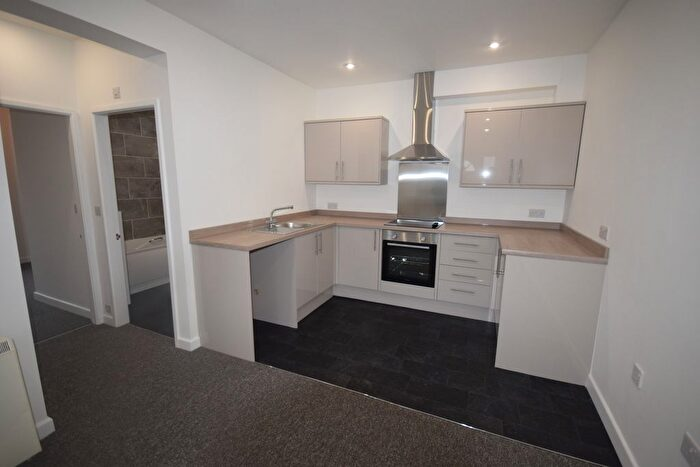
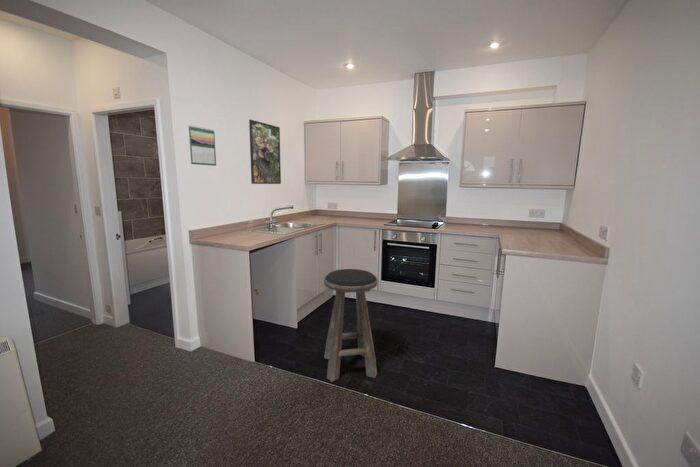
+ calendar (202, 146)
+ stool (357, 321)
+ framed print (266, 154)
